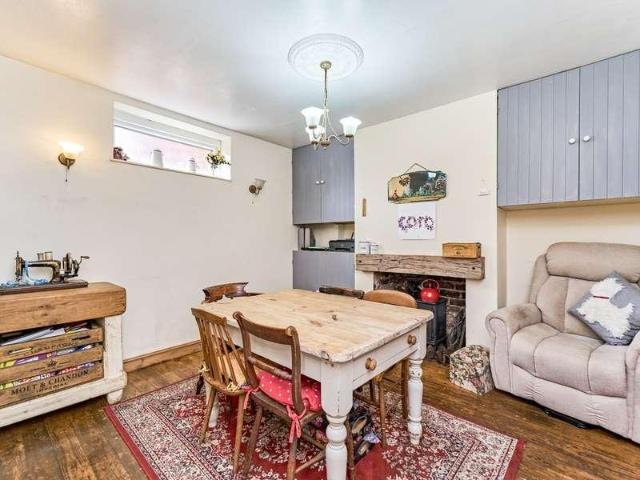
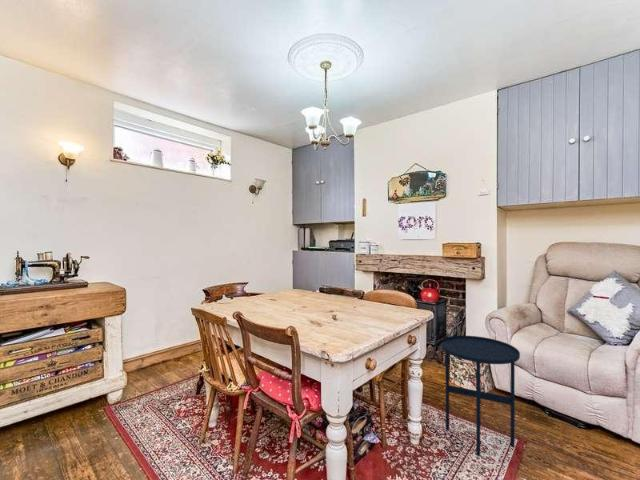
+ side table (478, 391)
